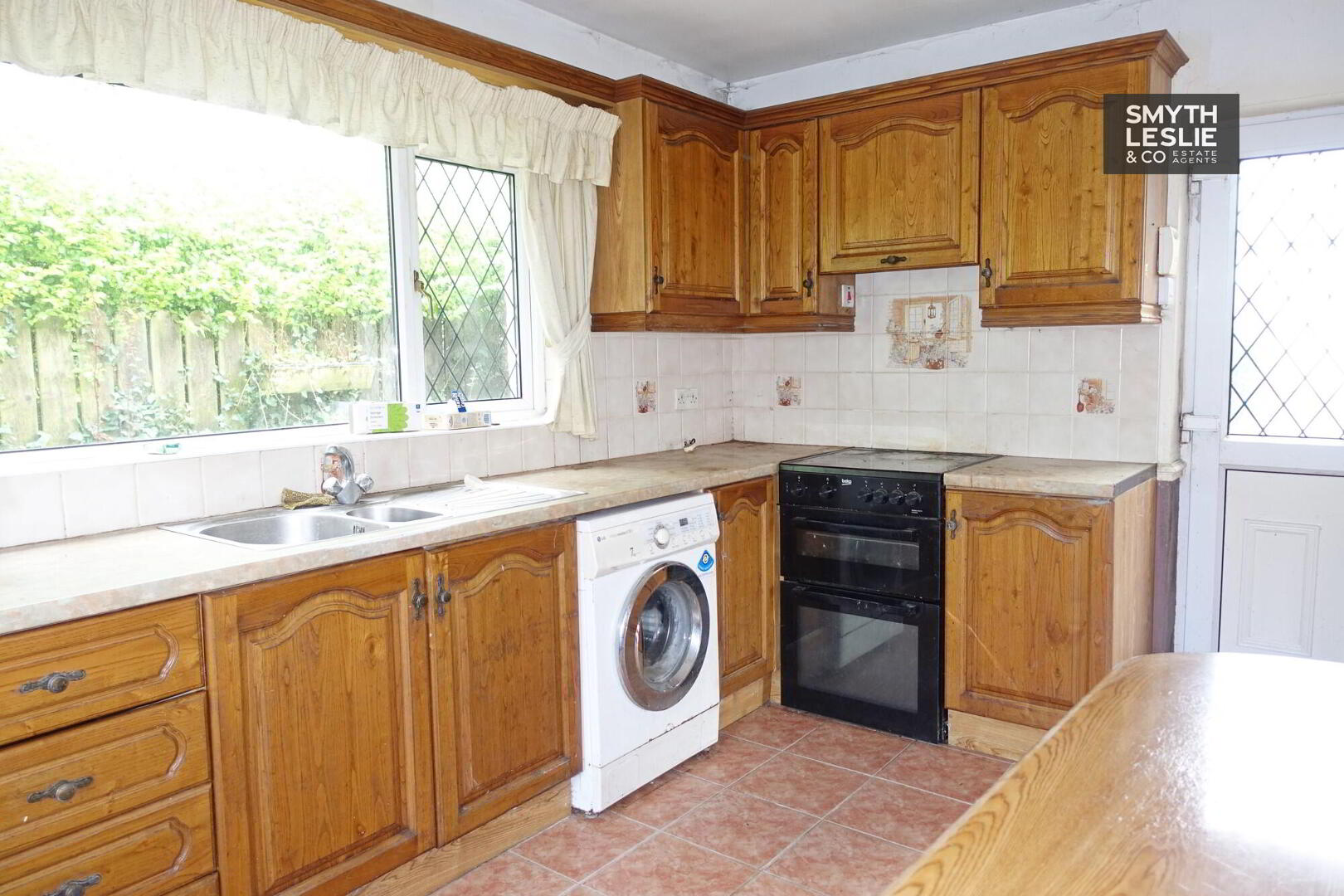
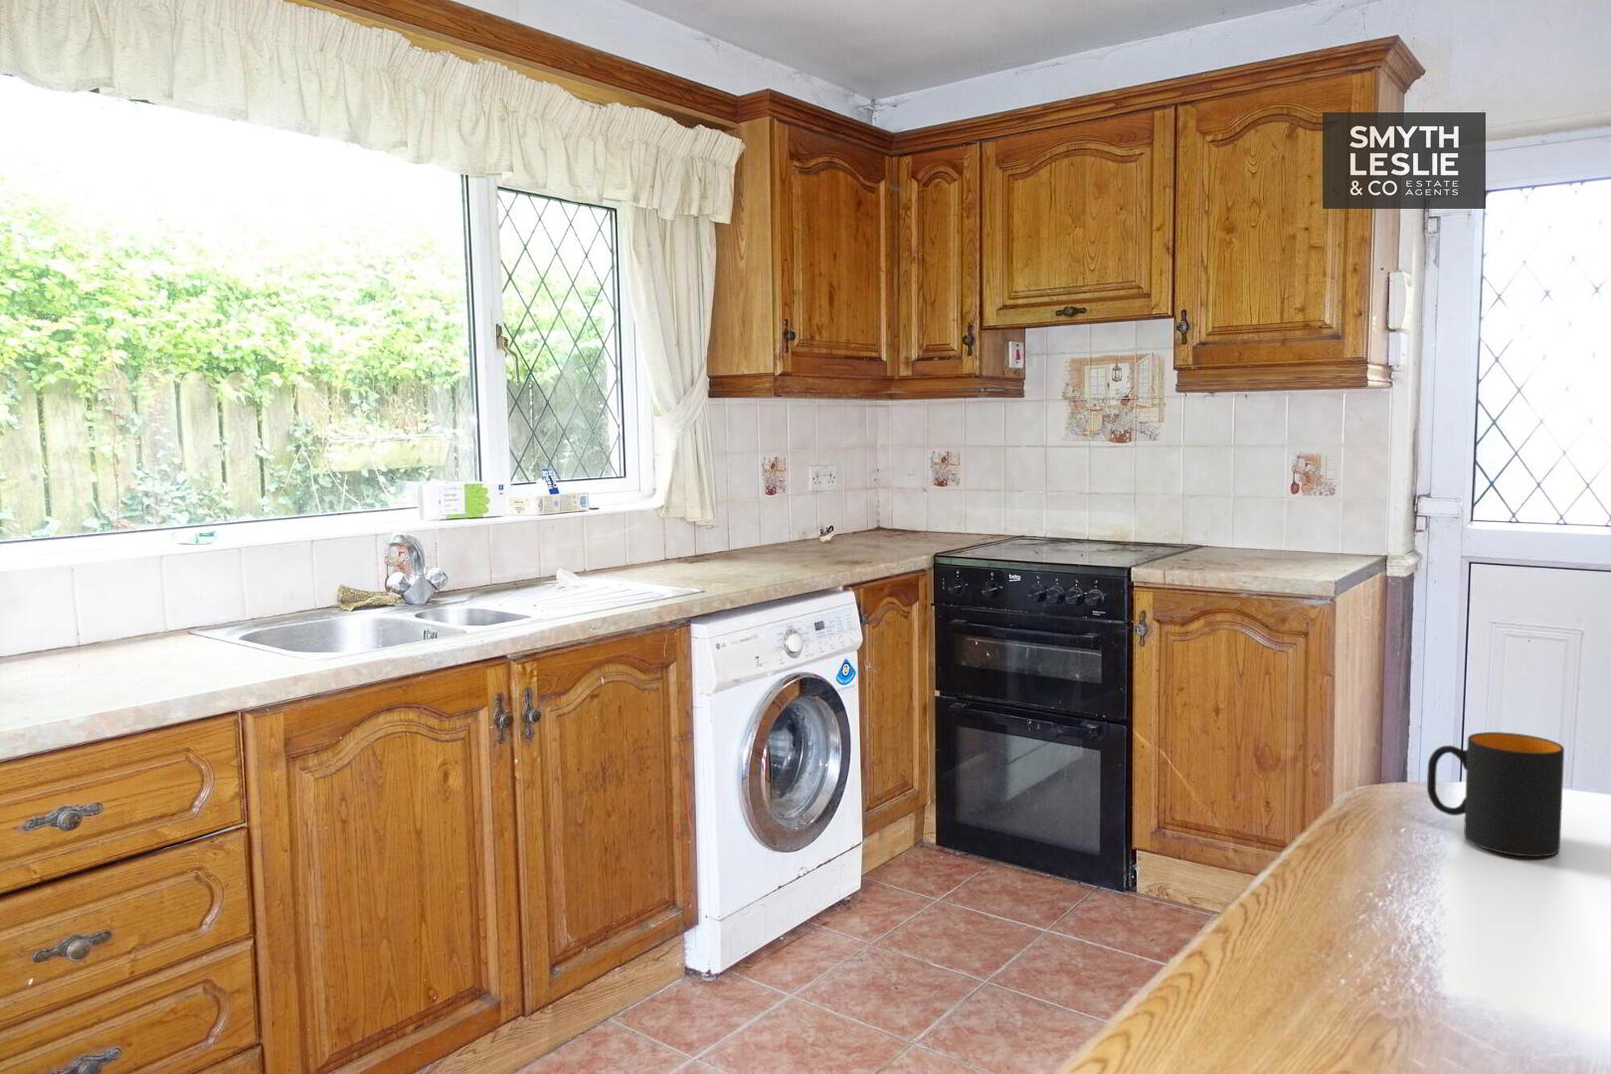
+ mug (1491, 789)
